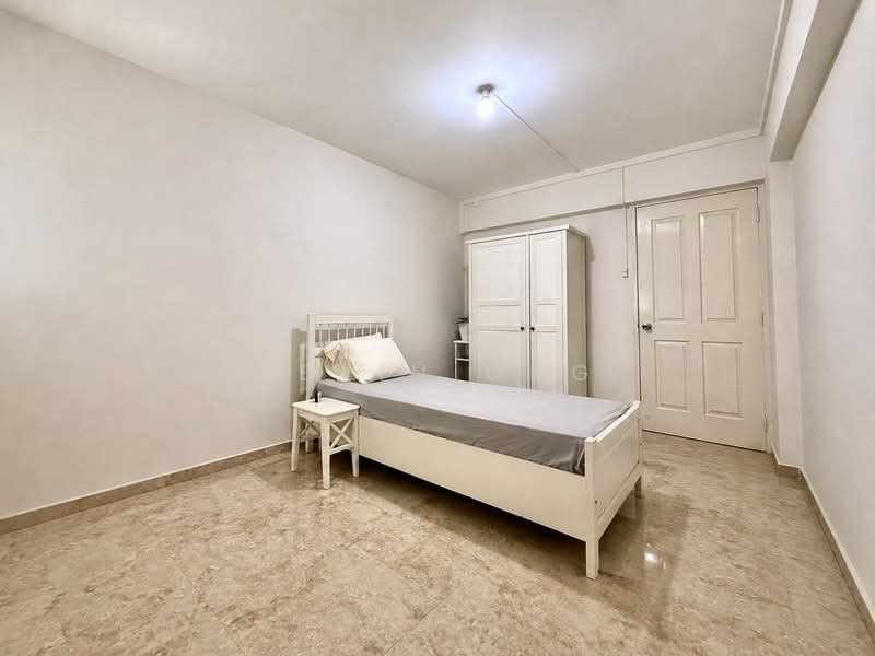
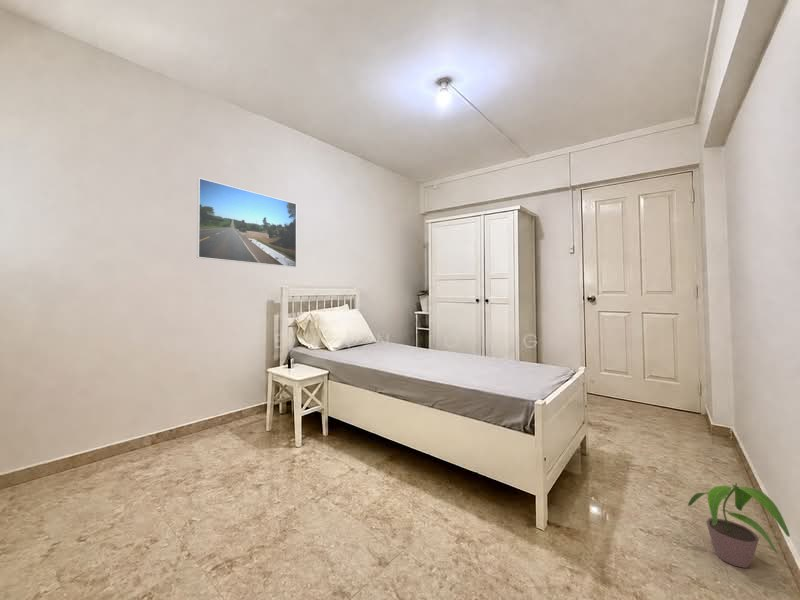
+ potted plant (732, 522)
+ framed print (252, 227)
